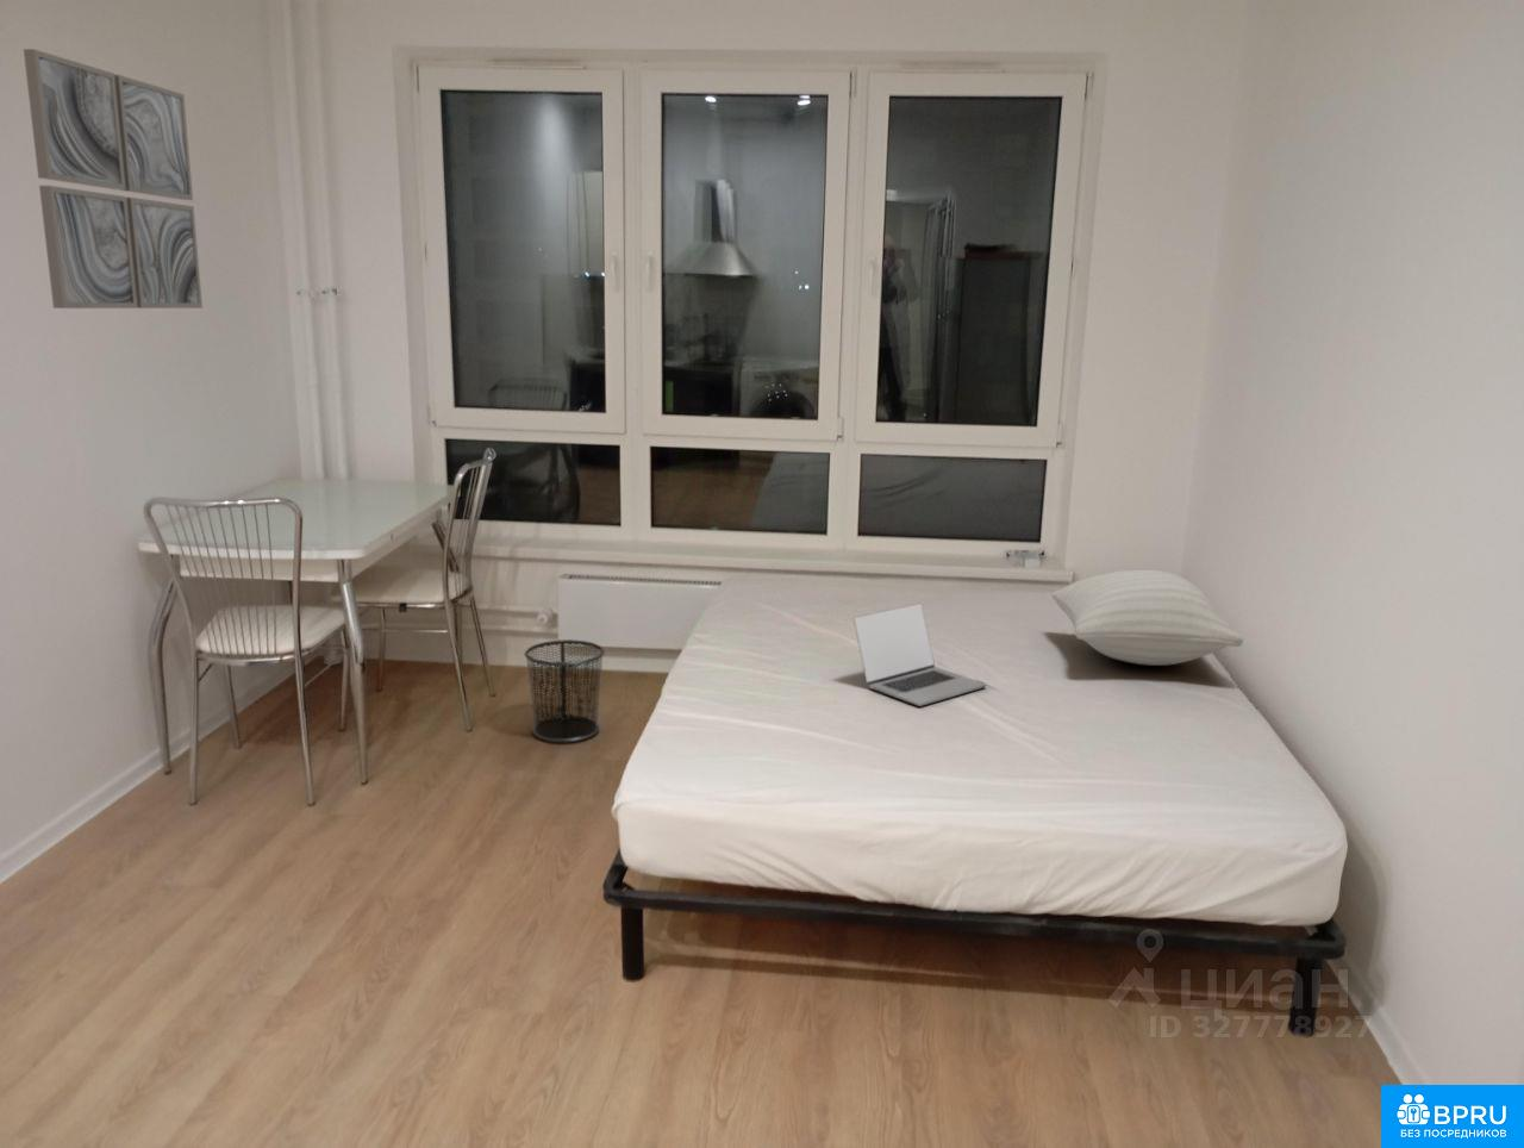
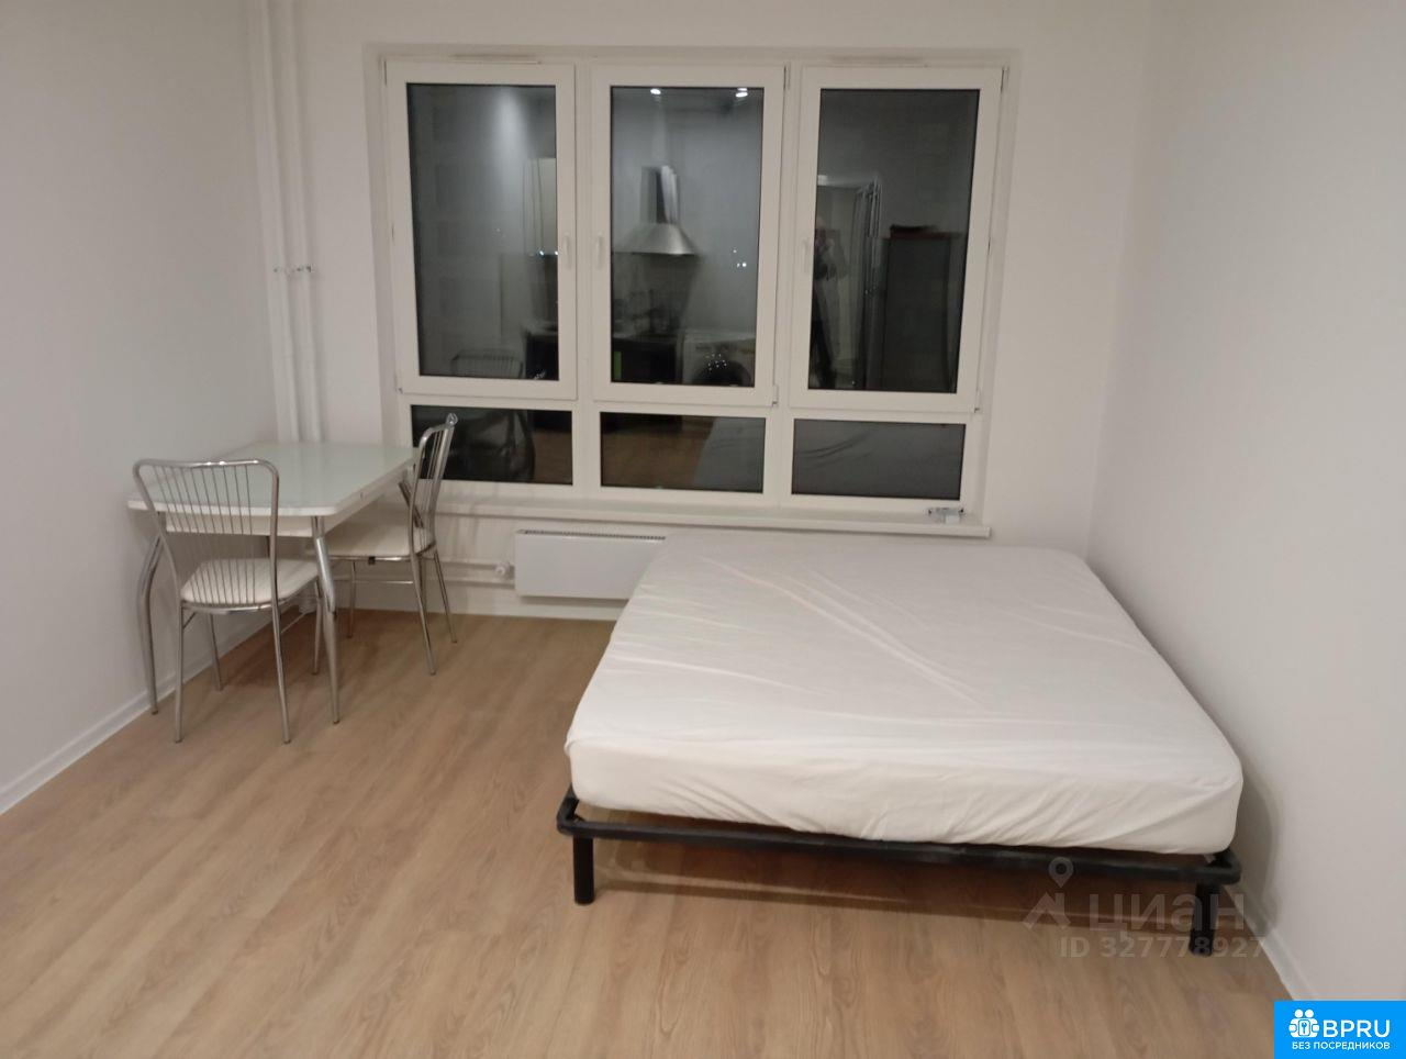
- laptop (919, 651)
- waste bin (564, 691)
- wall art (124, 191)
- pillow (1139, 617)
